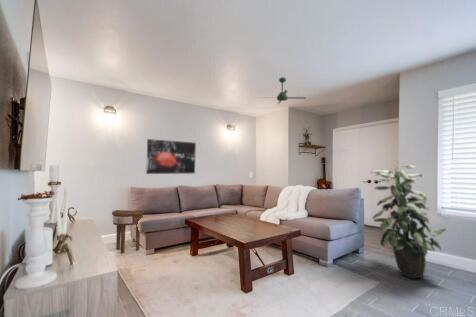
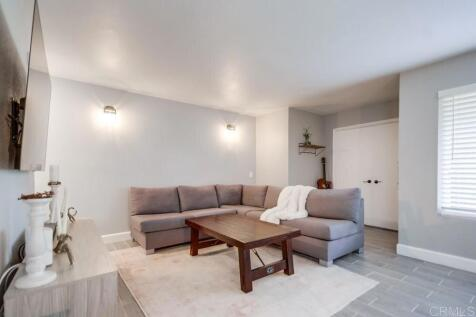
- wall art (172, 157)
- ceiling fan (282, 89)
- indoor plant (403, 219)
- side table (125, 229)
